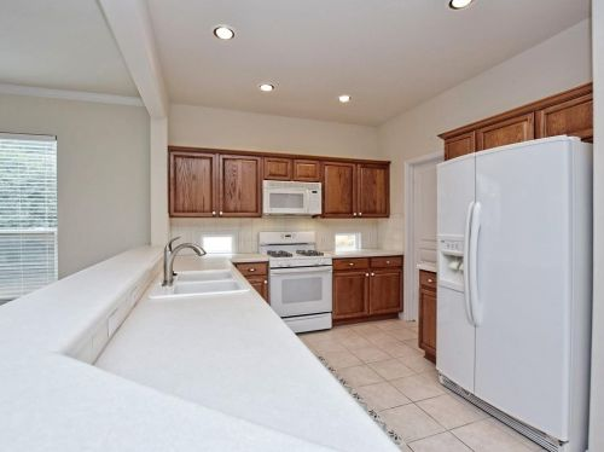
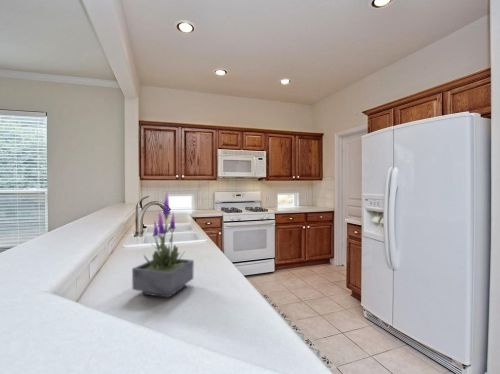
+ potted plant (164, 240)
